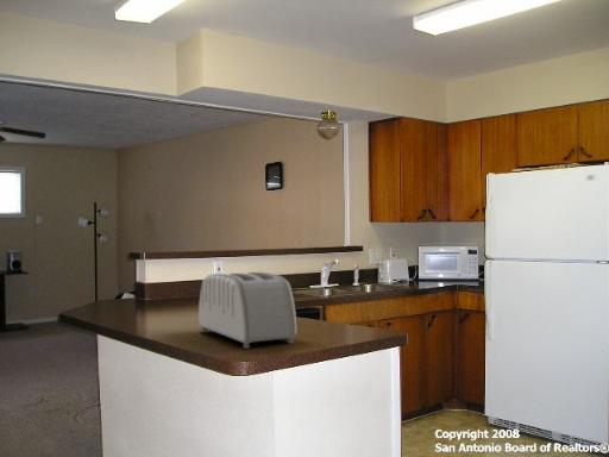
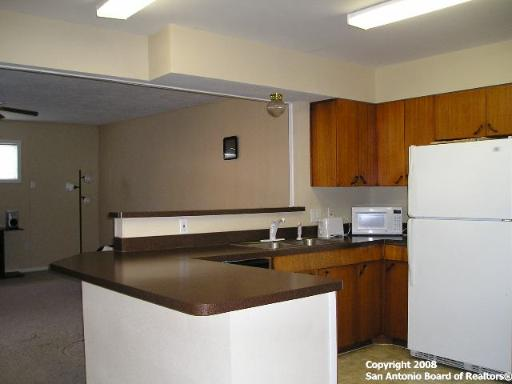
- toaster (243, 303)
